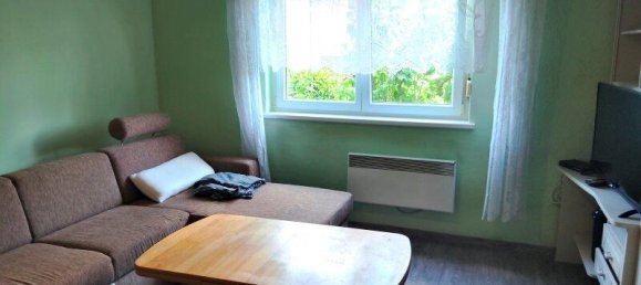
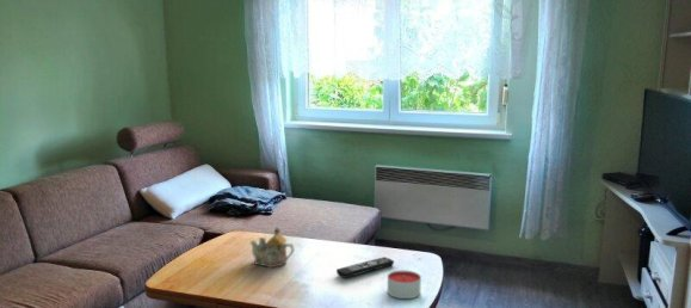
+ teapot (271, 245)
+ candle (403, 283)
+ remote control (365, 266)
